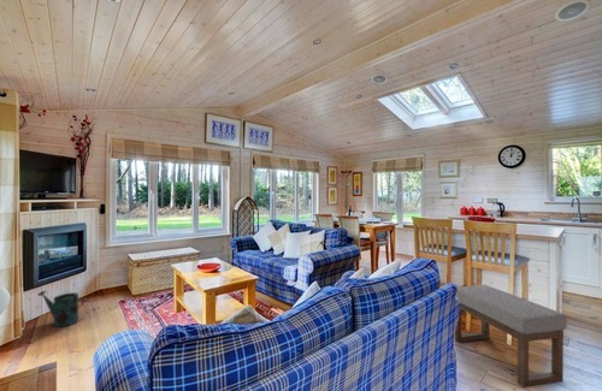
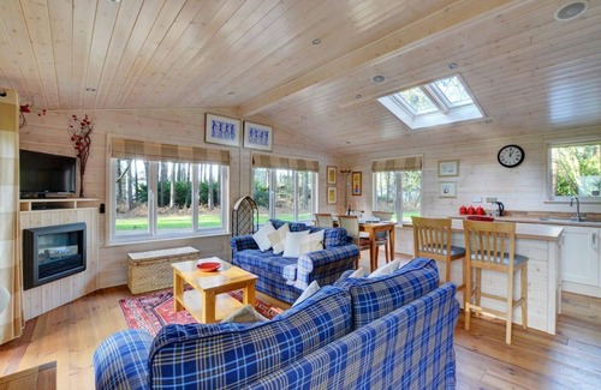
- watering can (60, 306)
- ottoman (501, 327)
